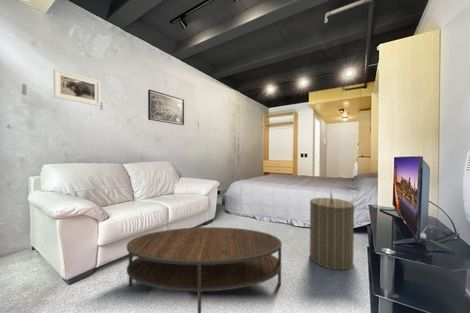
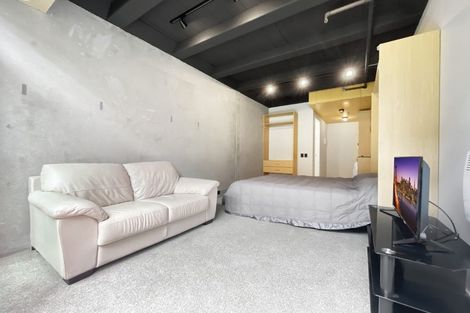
- laundry hamper (330, 226)
- wall art (167, 108)
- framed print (78, 88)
- coffee table (205, 262)
